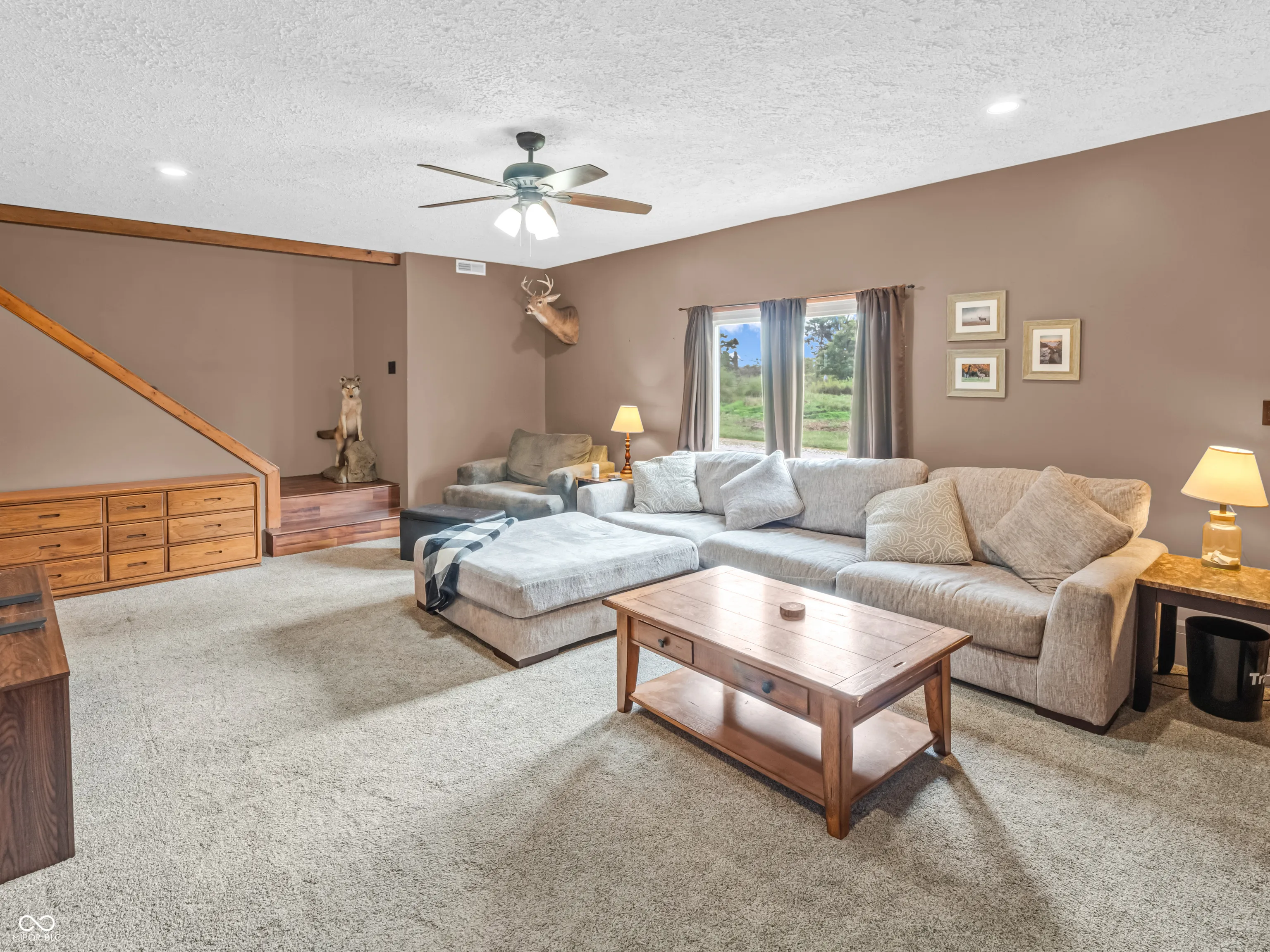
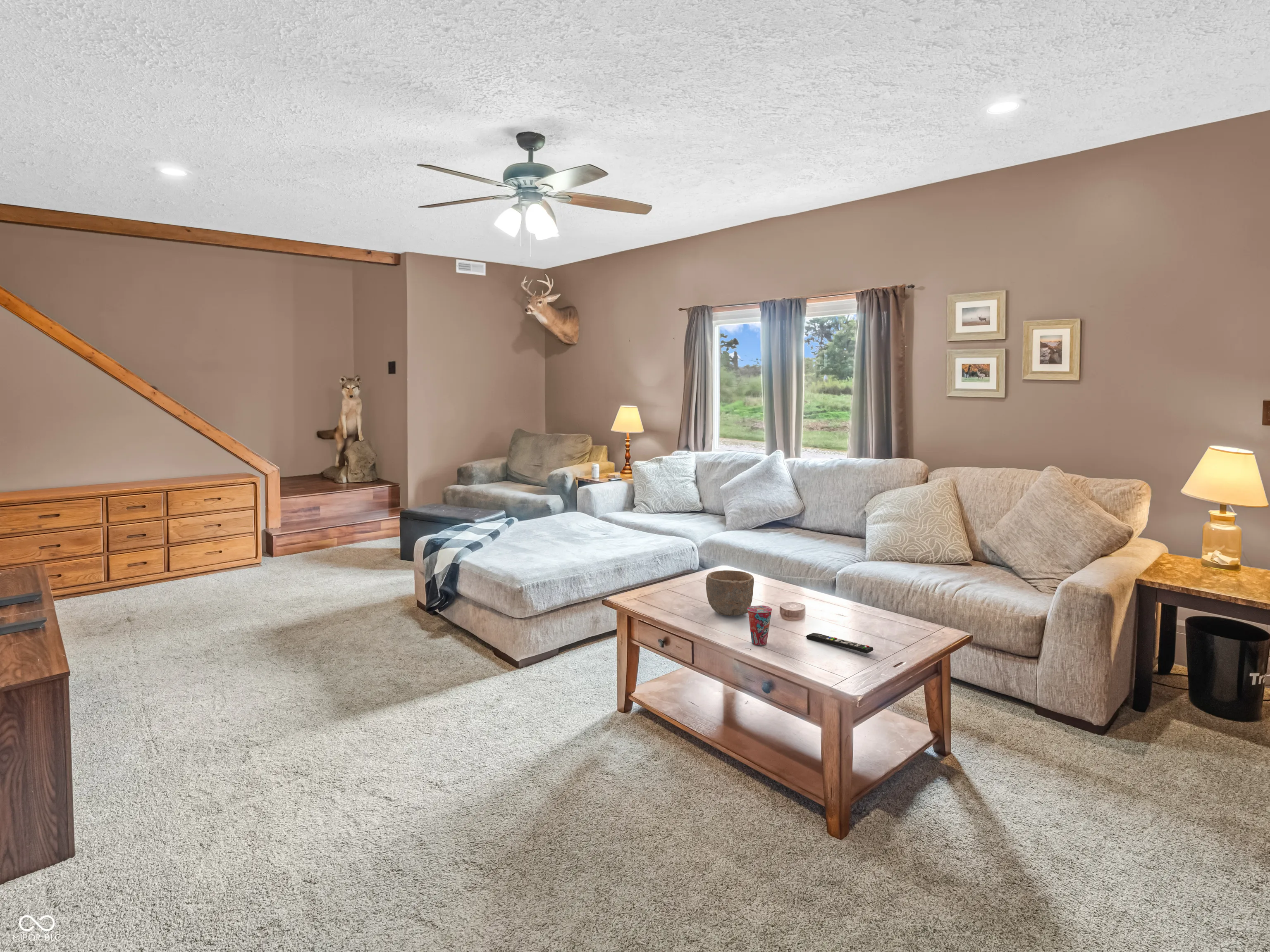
+ cup (759, 625)
+ bowl (730, 593)
+ remote control (838, 643)
